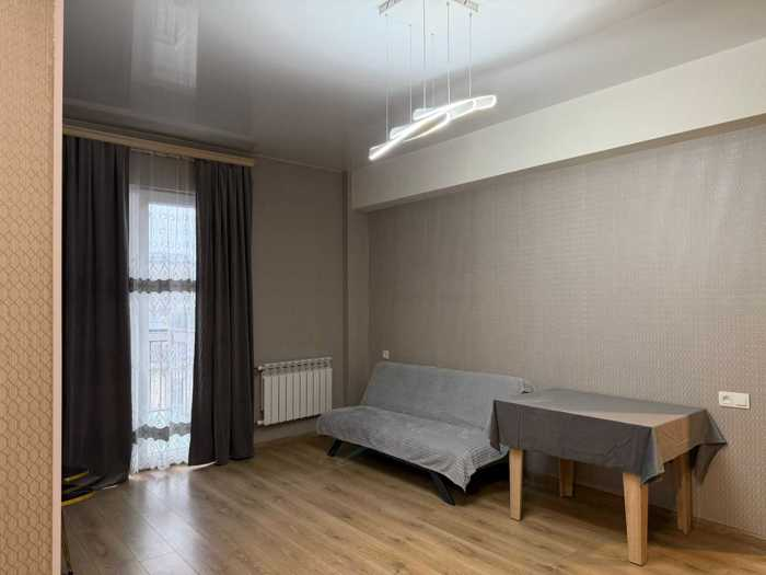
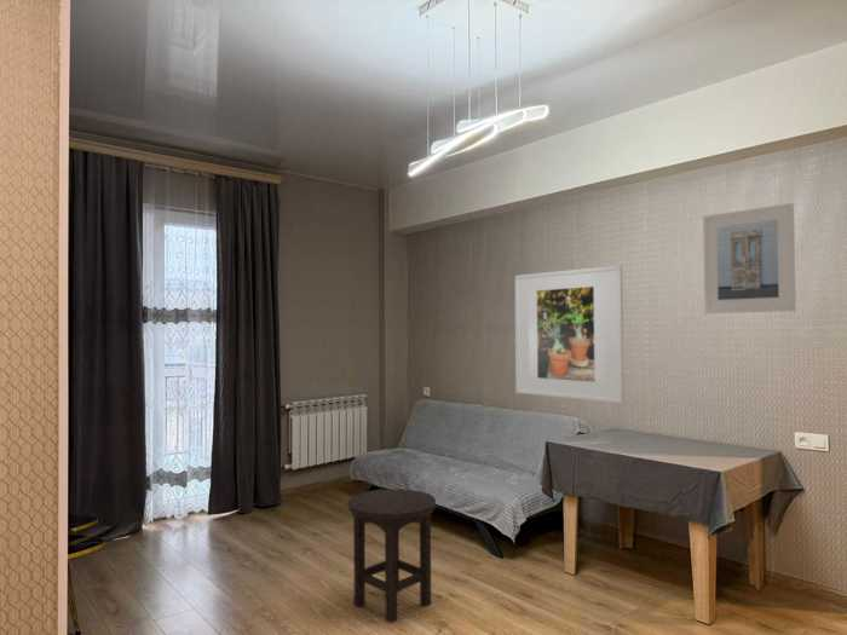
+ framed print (747, 261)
+ stool (392, 552)
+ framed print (564, 334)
